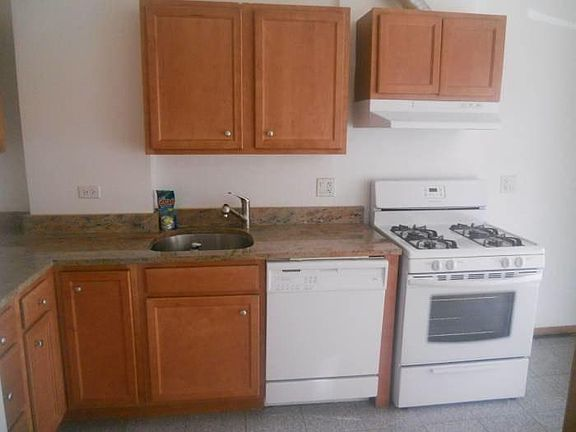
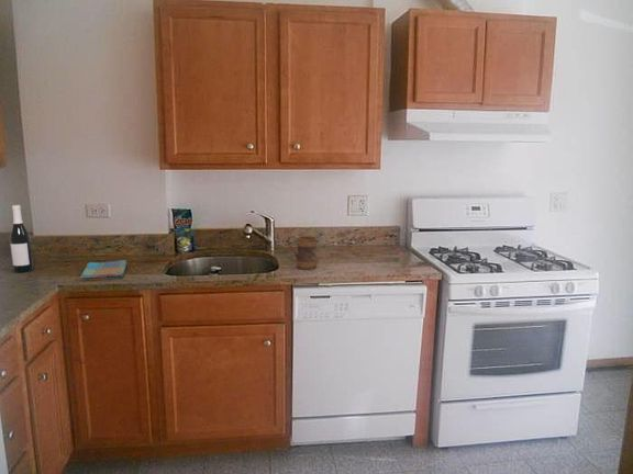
+ wine bottle (20, 237)
+ dish towel (104, 269)
+ mug (301, 250)
